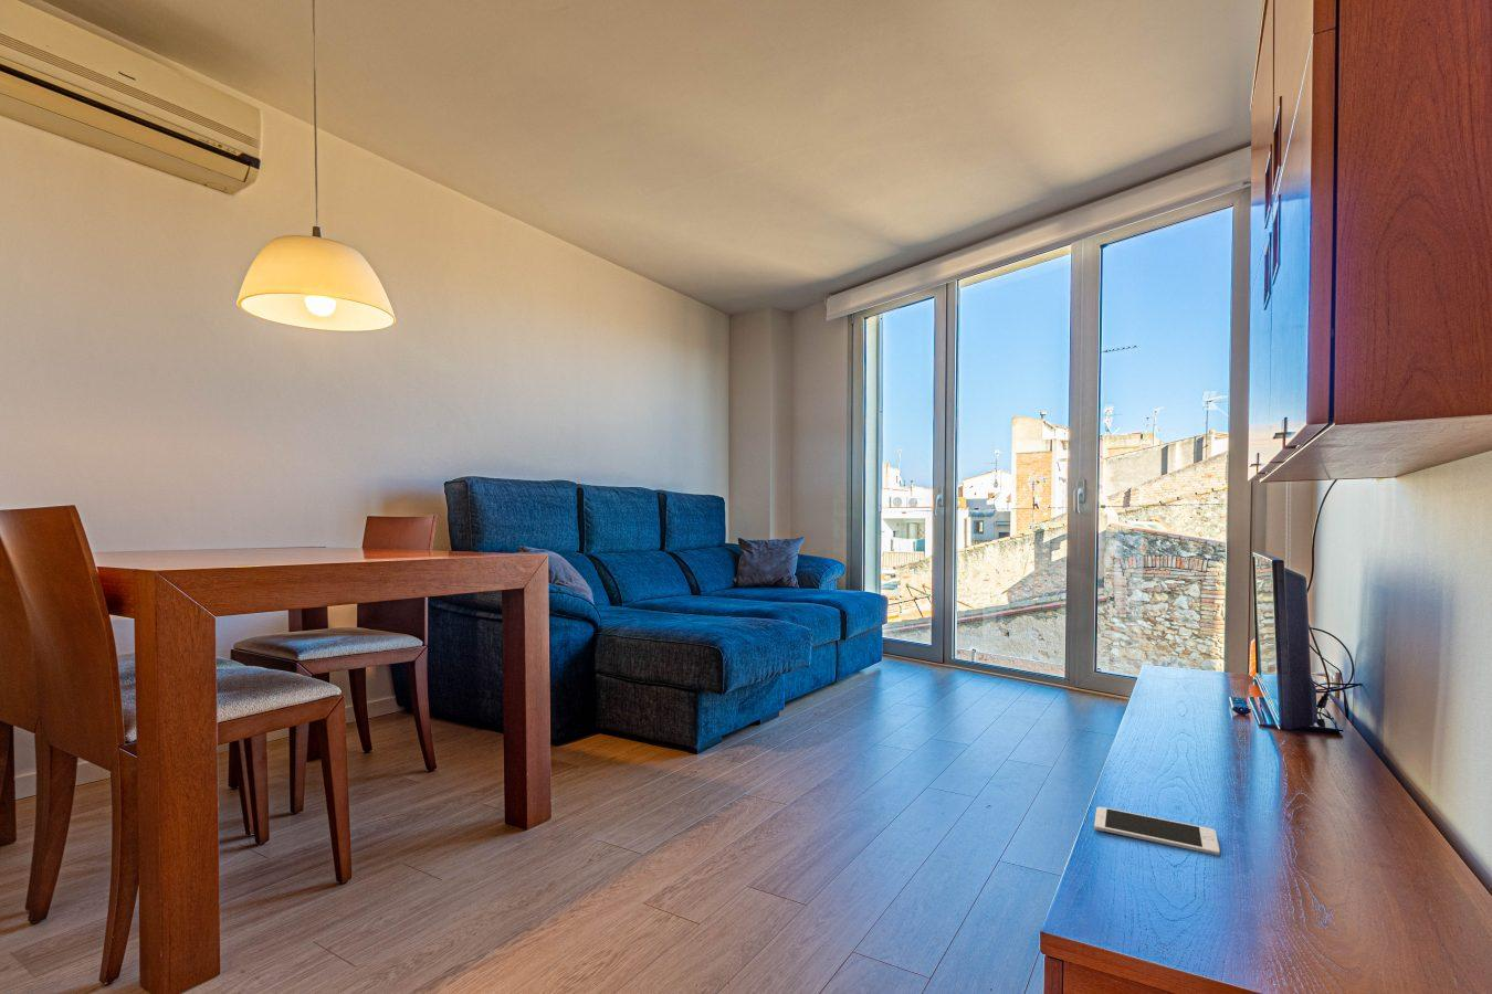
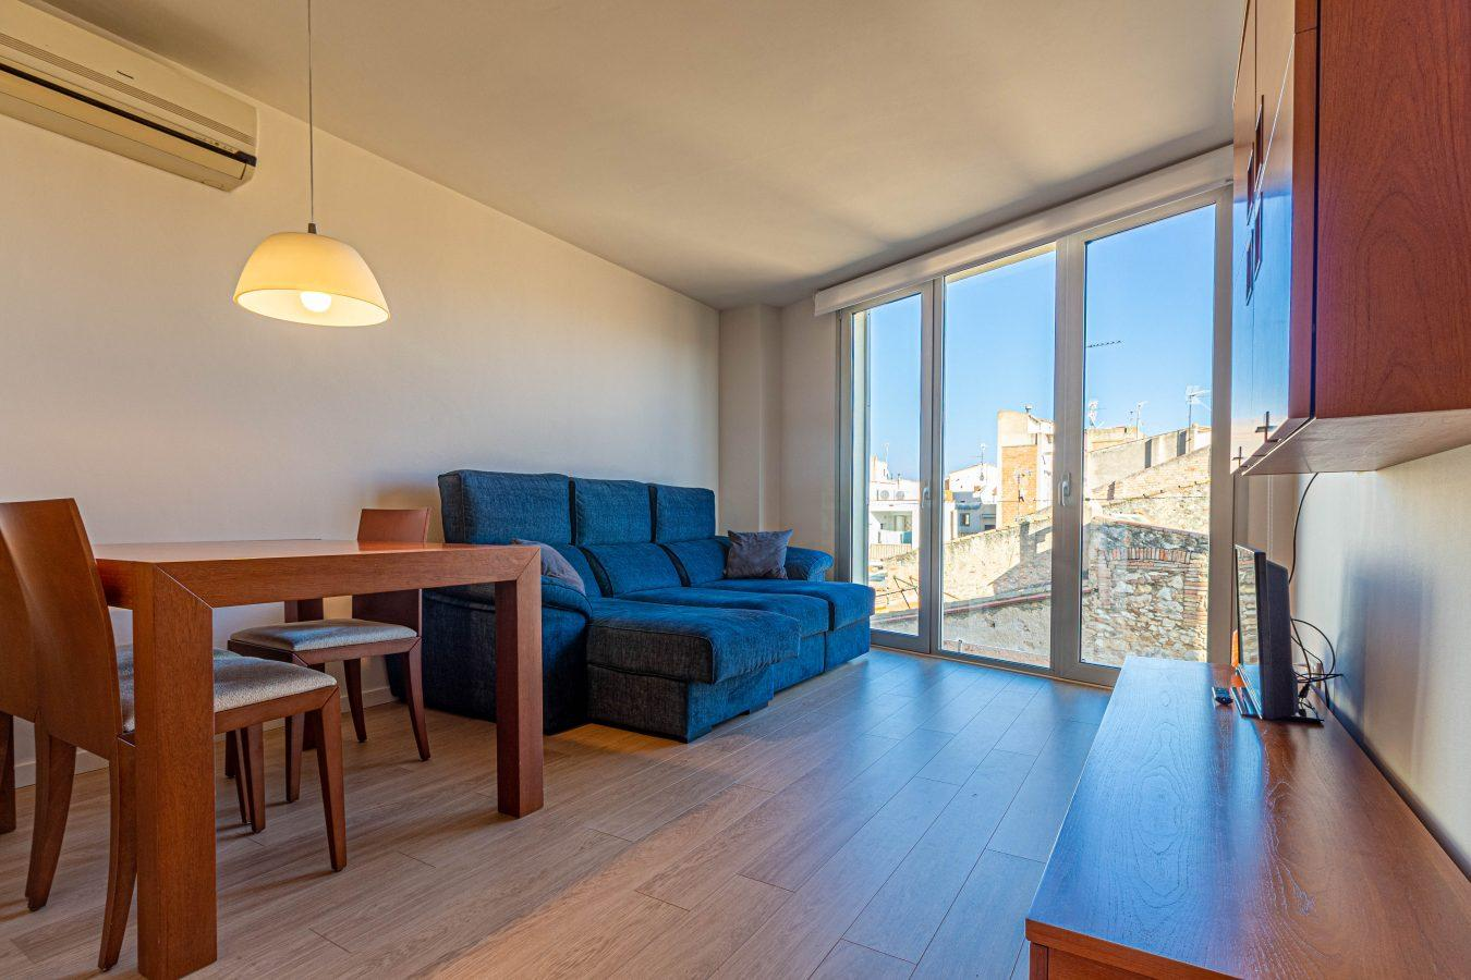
- cell phone (1153, 830)
